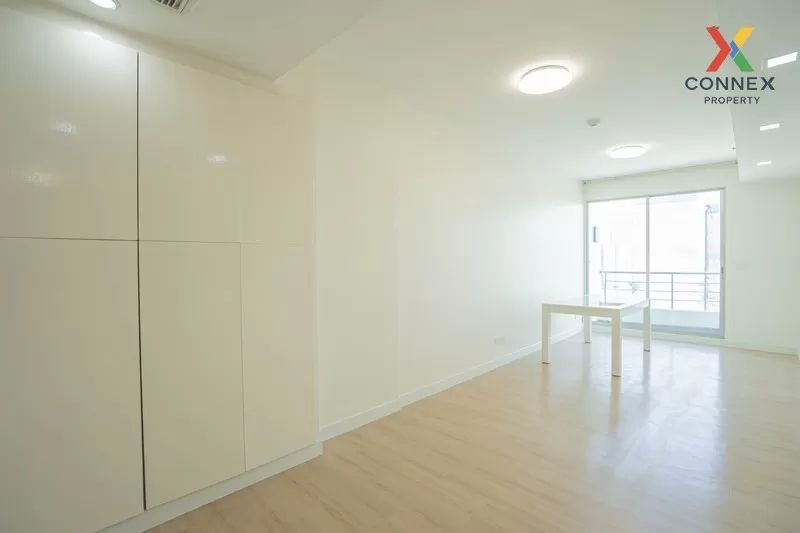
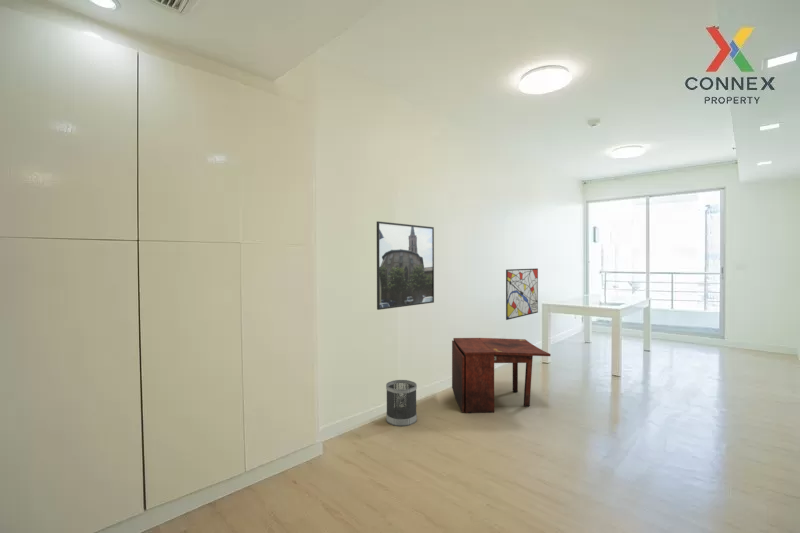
+ wall art (523, 292)
+ desk (493, 372)
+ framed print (407, 265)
+ wastebasket (401, 402)
